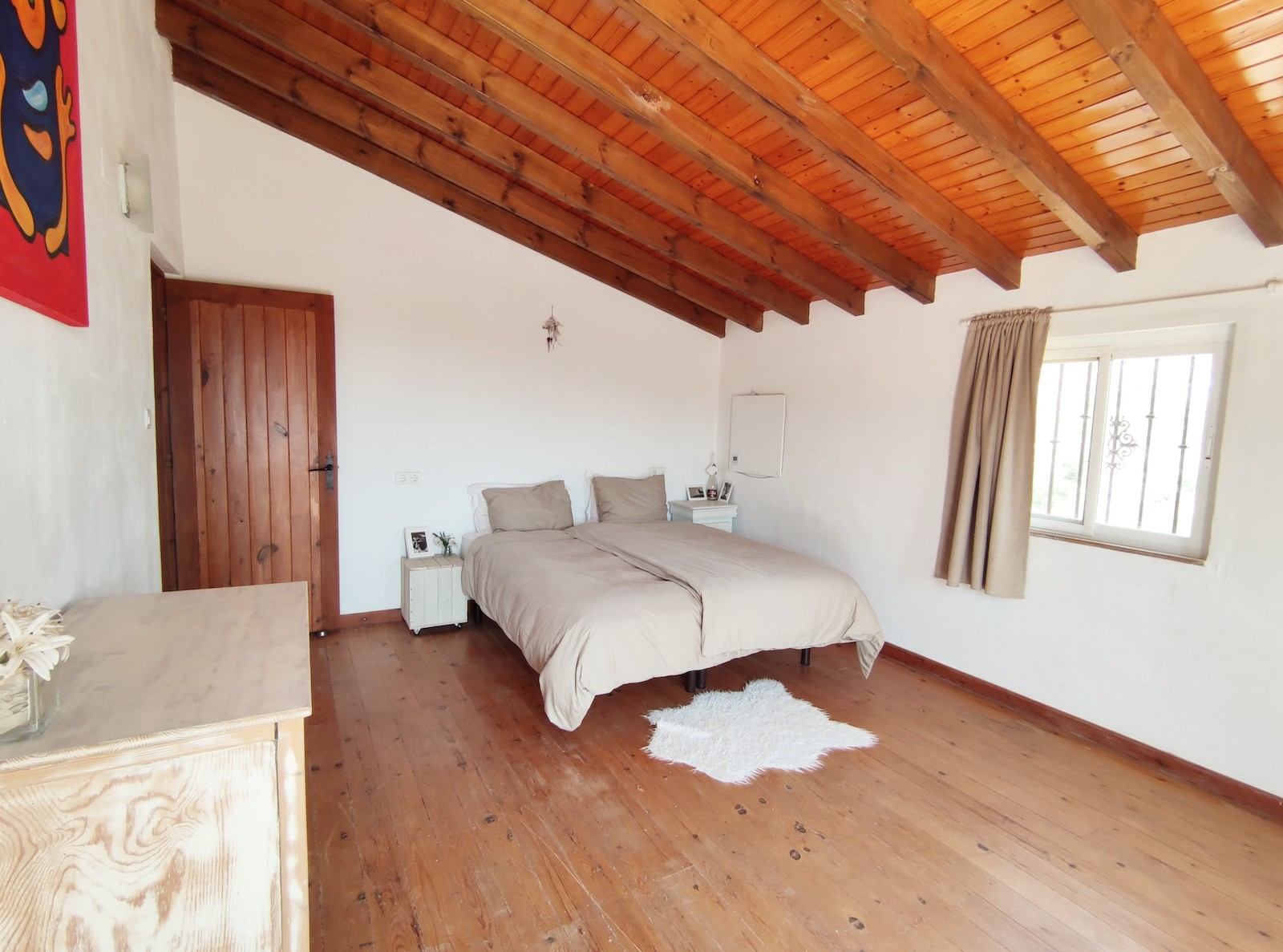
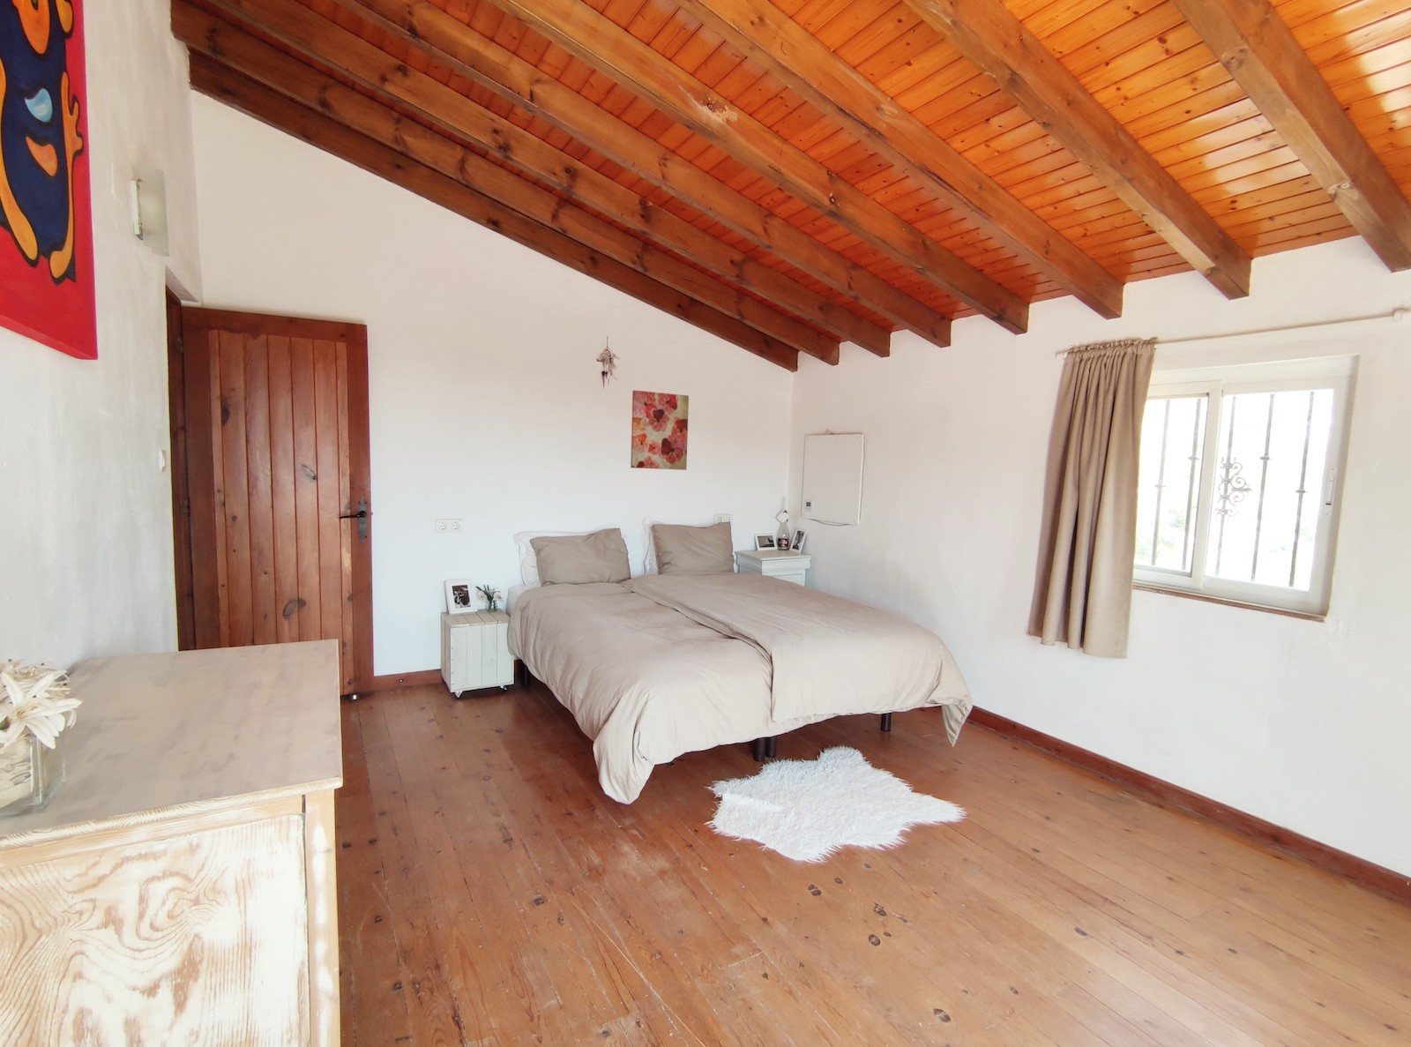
+ wall art (660, 430)
